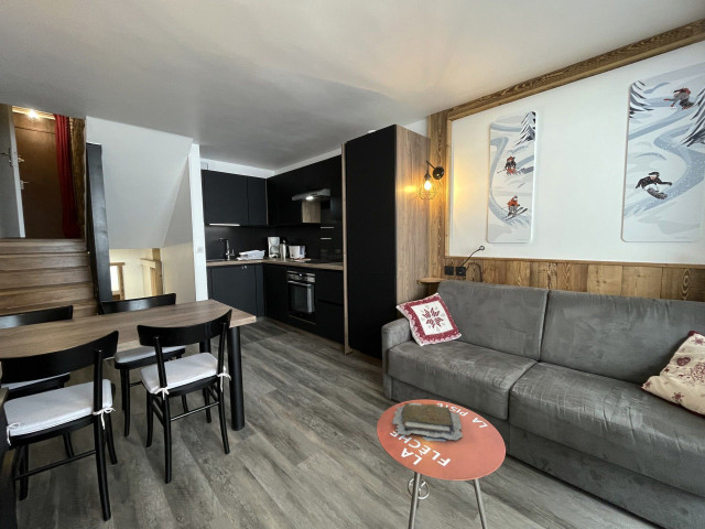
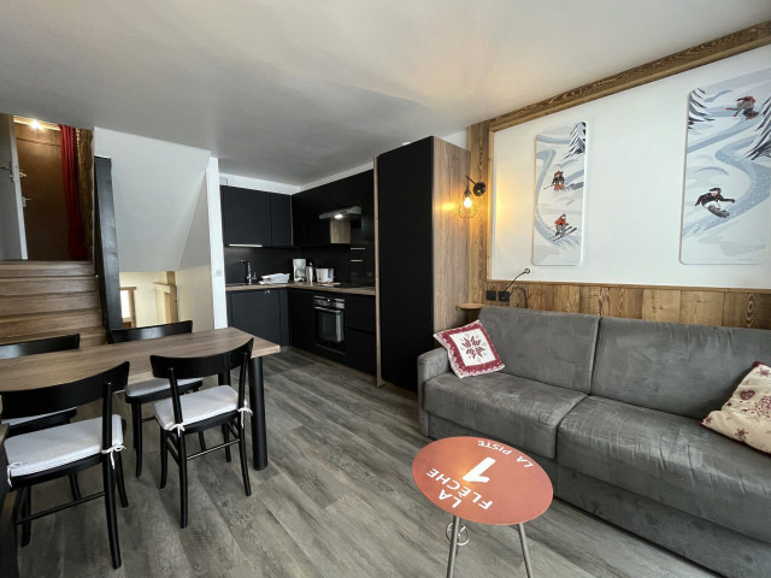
- book (426, 413)
